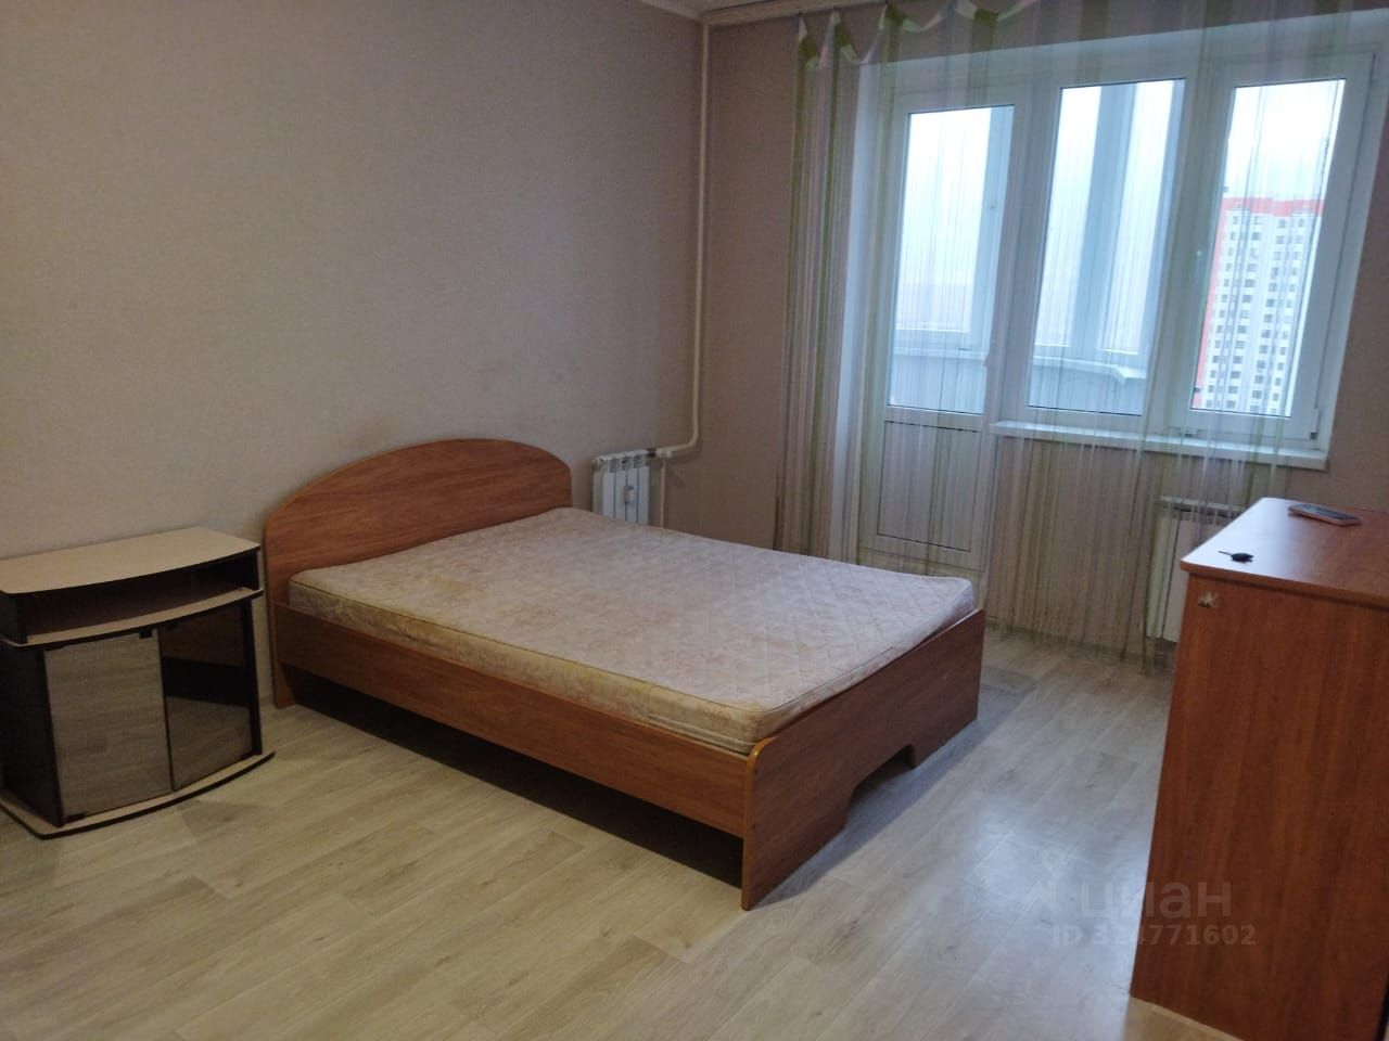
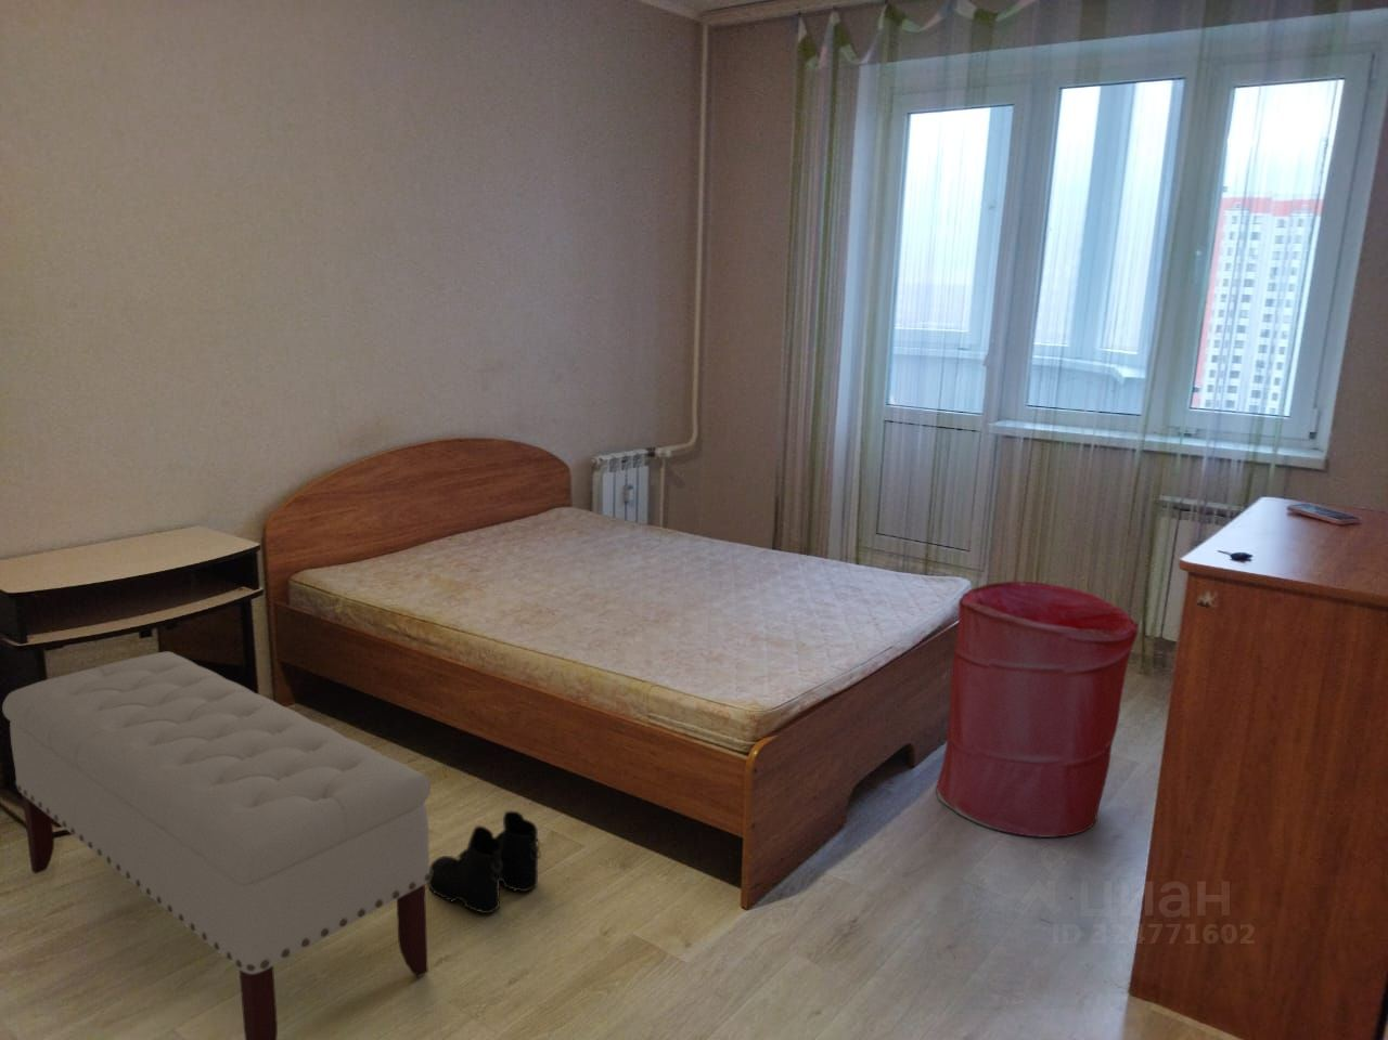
+ laundry hamper (1034, 701)
+ boots (483, 849)
+ bench (208, 824)
